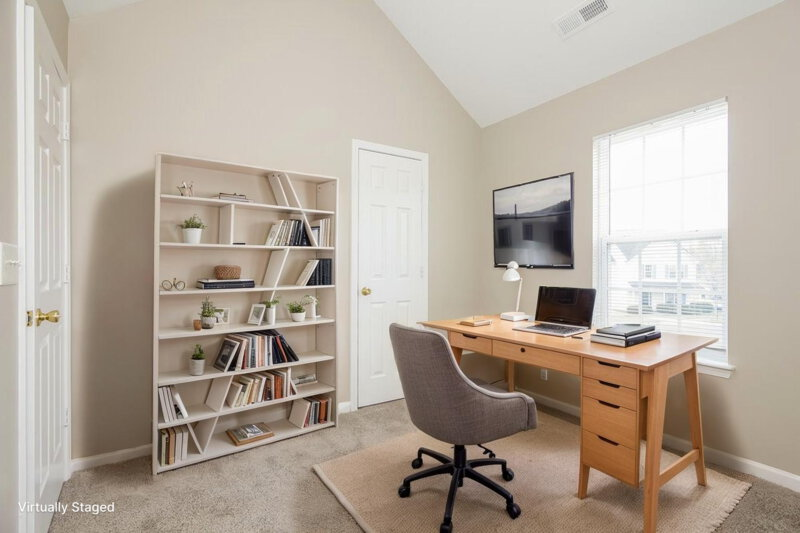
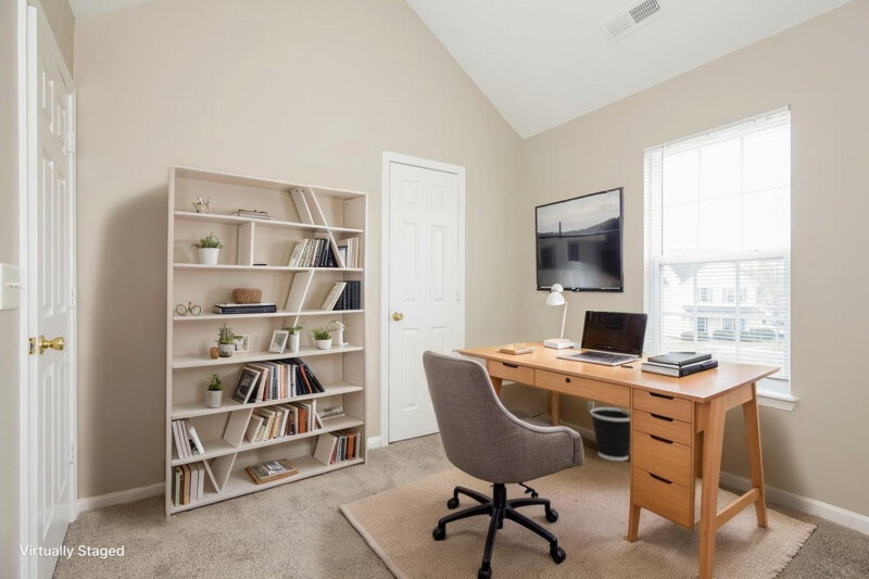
+ wastebasket (613, 433)
